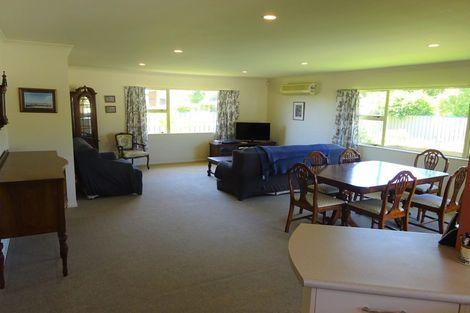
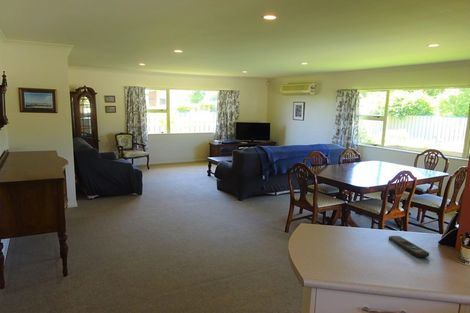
+ remote control (407, 245)
